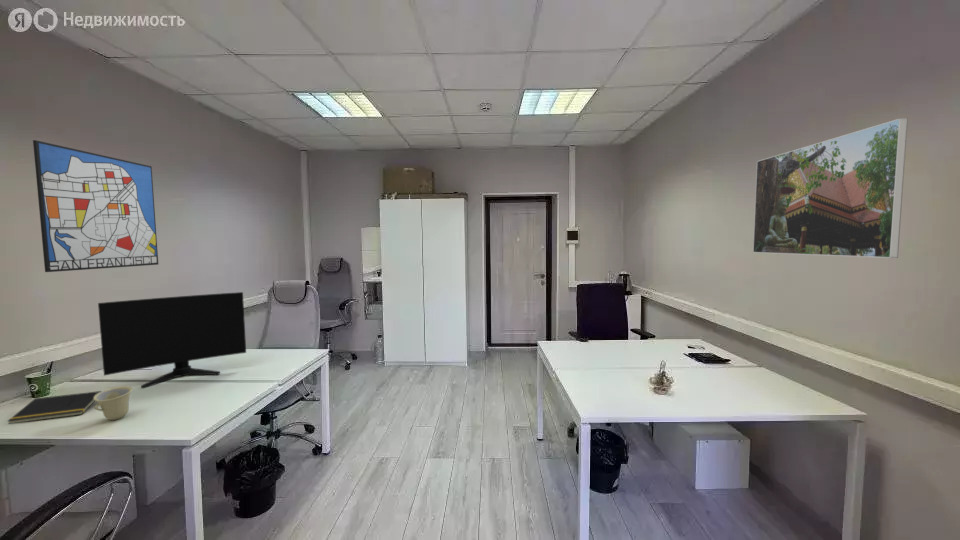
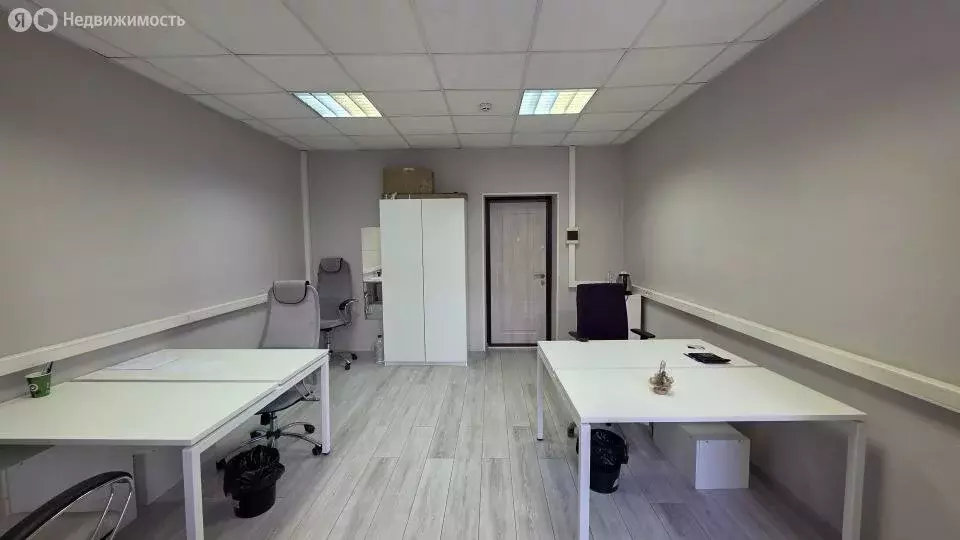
- cup (114, 405)
- notepad (58, 406)
- computer monitor (179, 336)
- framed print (813, 200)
- wall art (105, 212)
